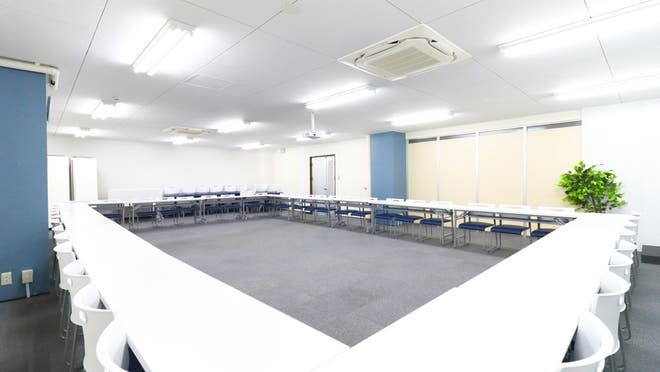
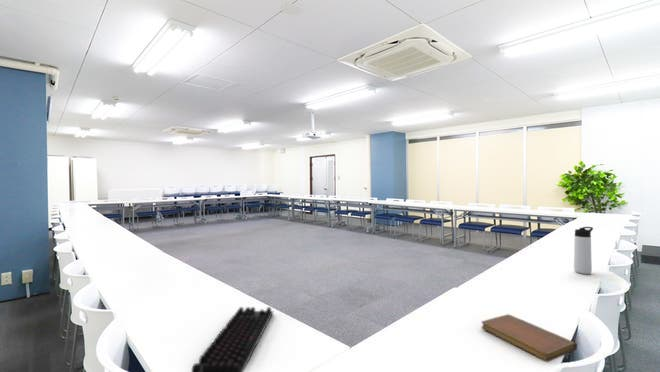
+ thermos bottle (584, 249)
+ notebook (525, 334)
+ computer keyboard (239, 335)
